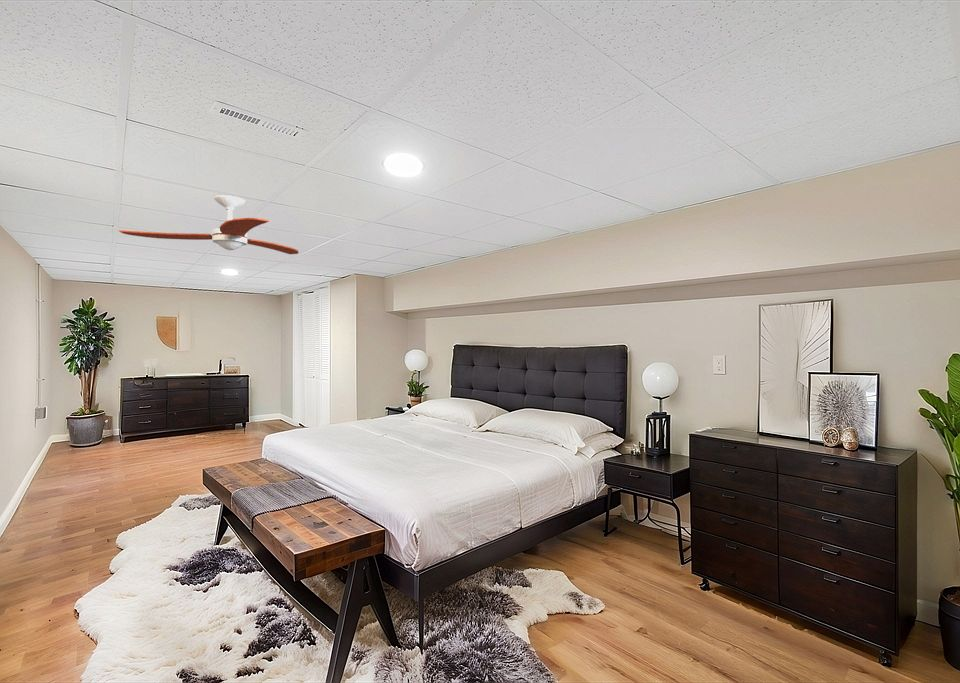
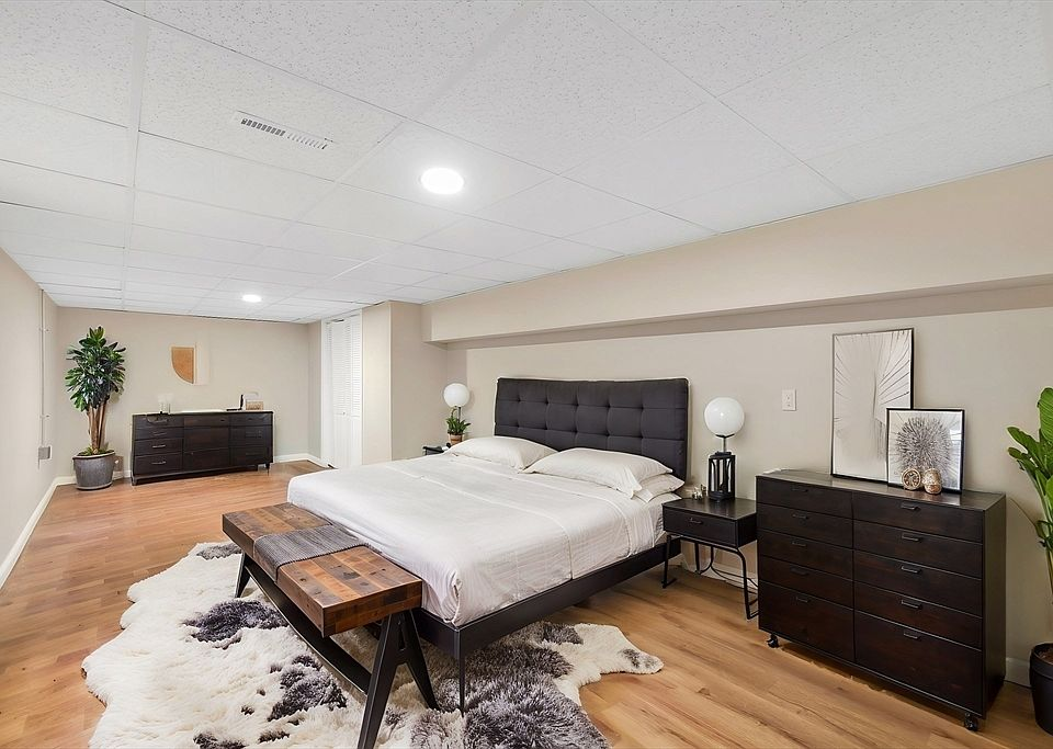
- ceiling fan (222, 224)
